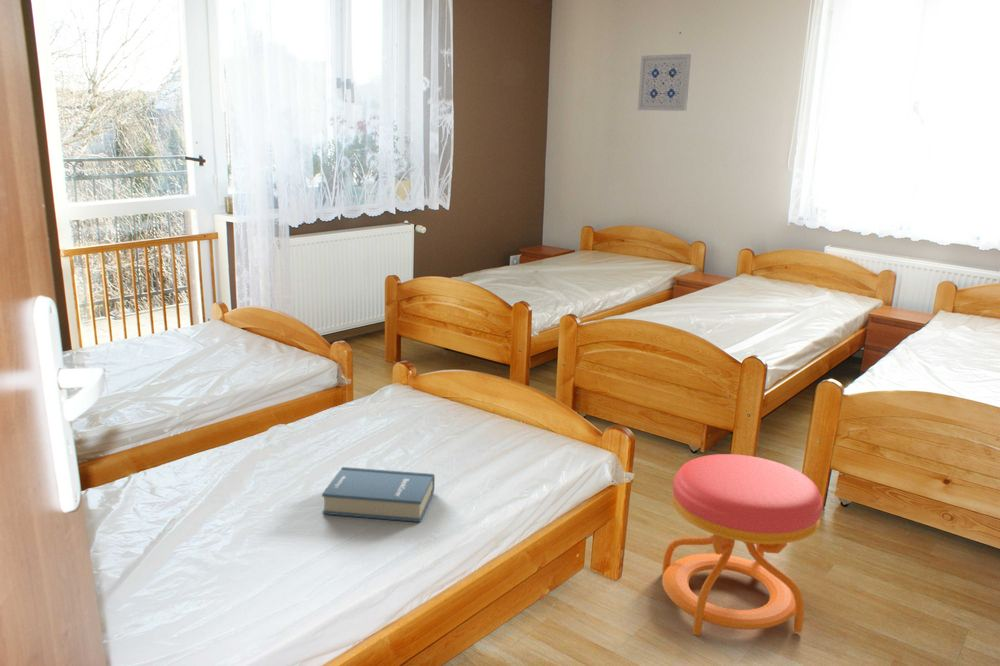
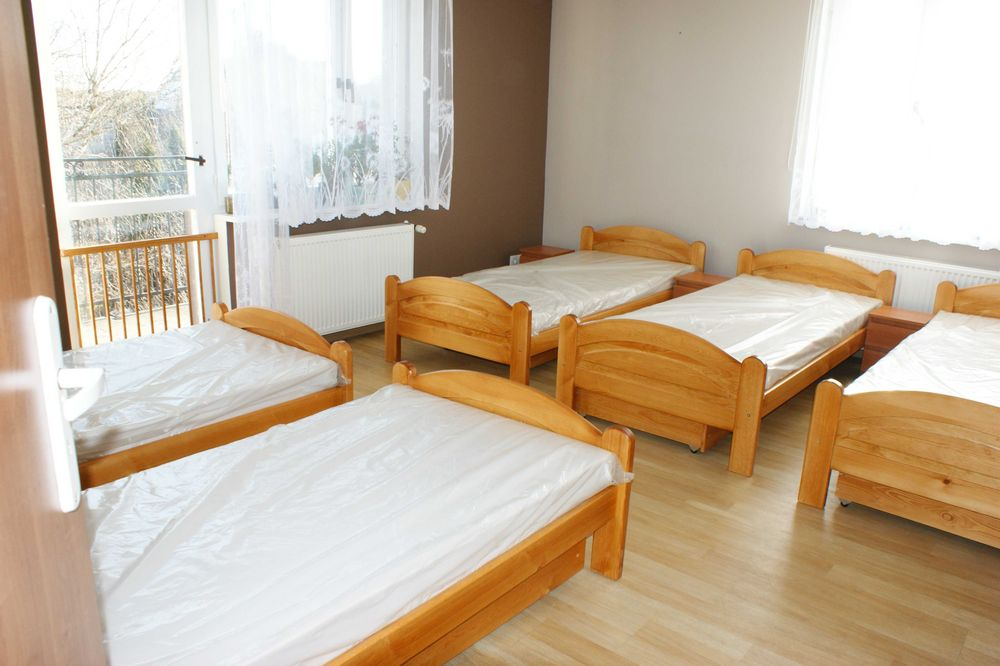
- wall art (663, 82)
- hardback book (380, 492)
- stool (735, 539)
